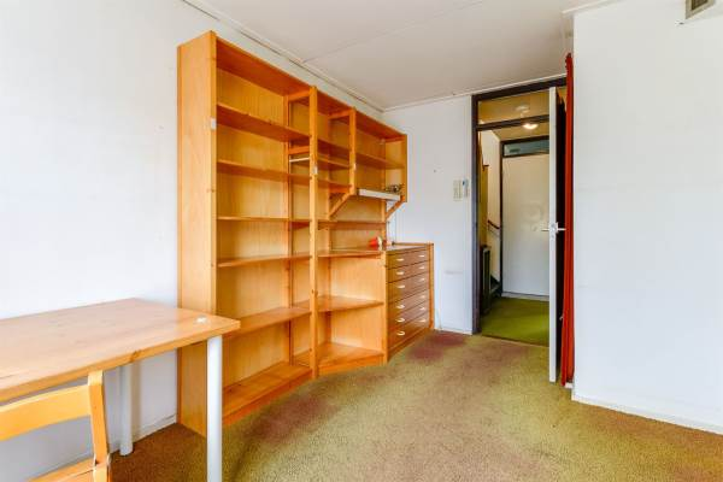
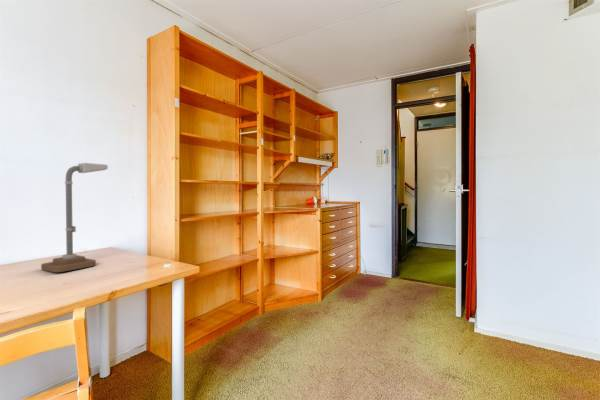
+ desk lamp (71, 213)
